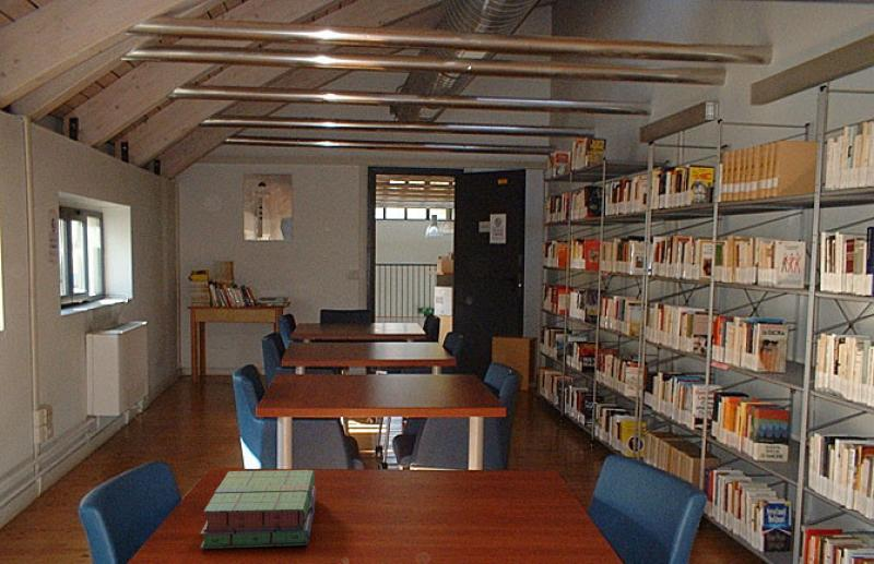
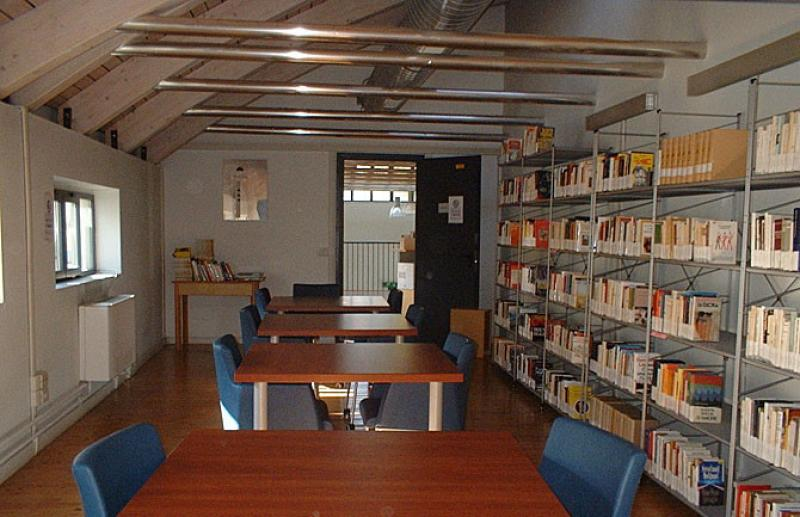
- stack of books (263, 504)
